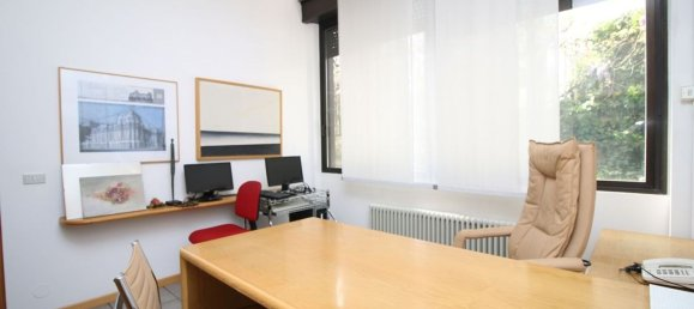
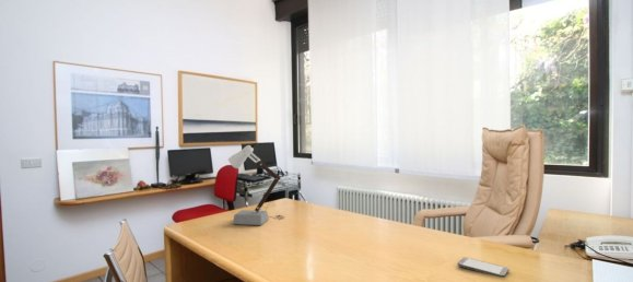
+ smartphone (482, 267)
+ desk lamp (269, 187)
